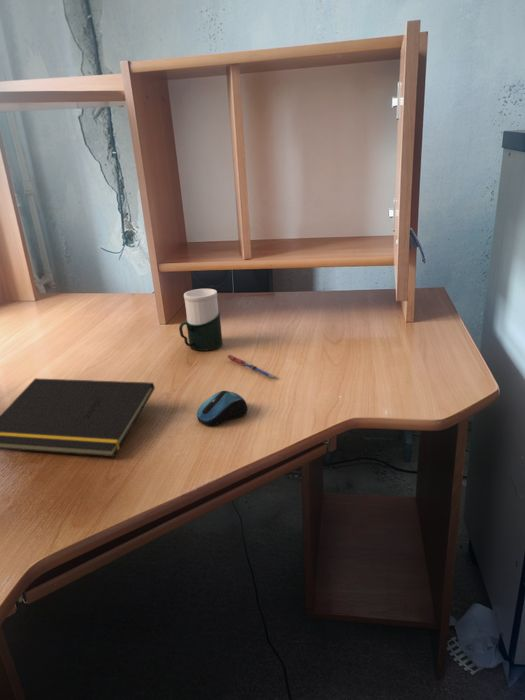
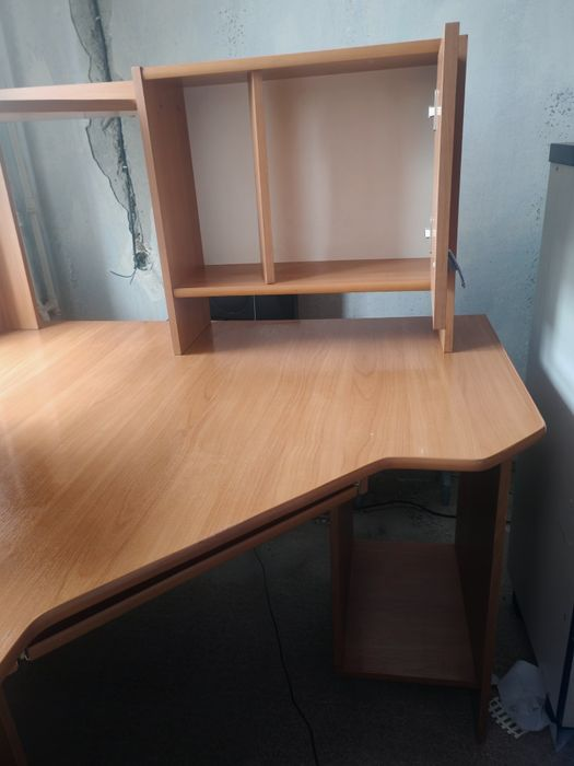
- computer mouse (222, 404)
- notepad (70, 413)
- pen (250, 365)
- cup (198, 321)
